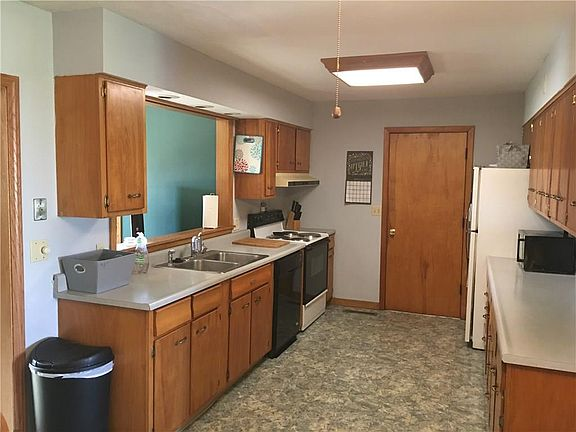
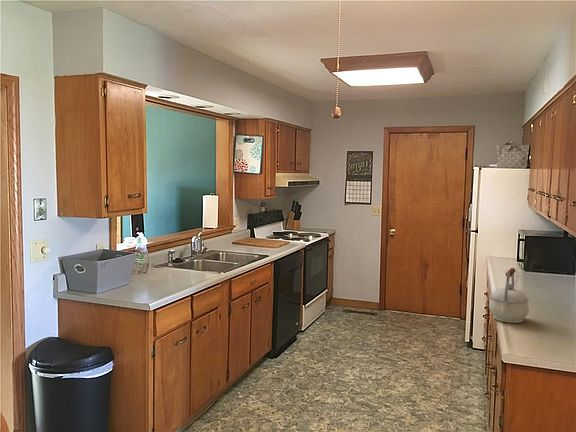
+ kettle (508, 295)
